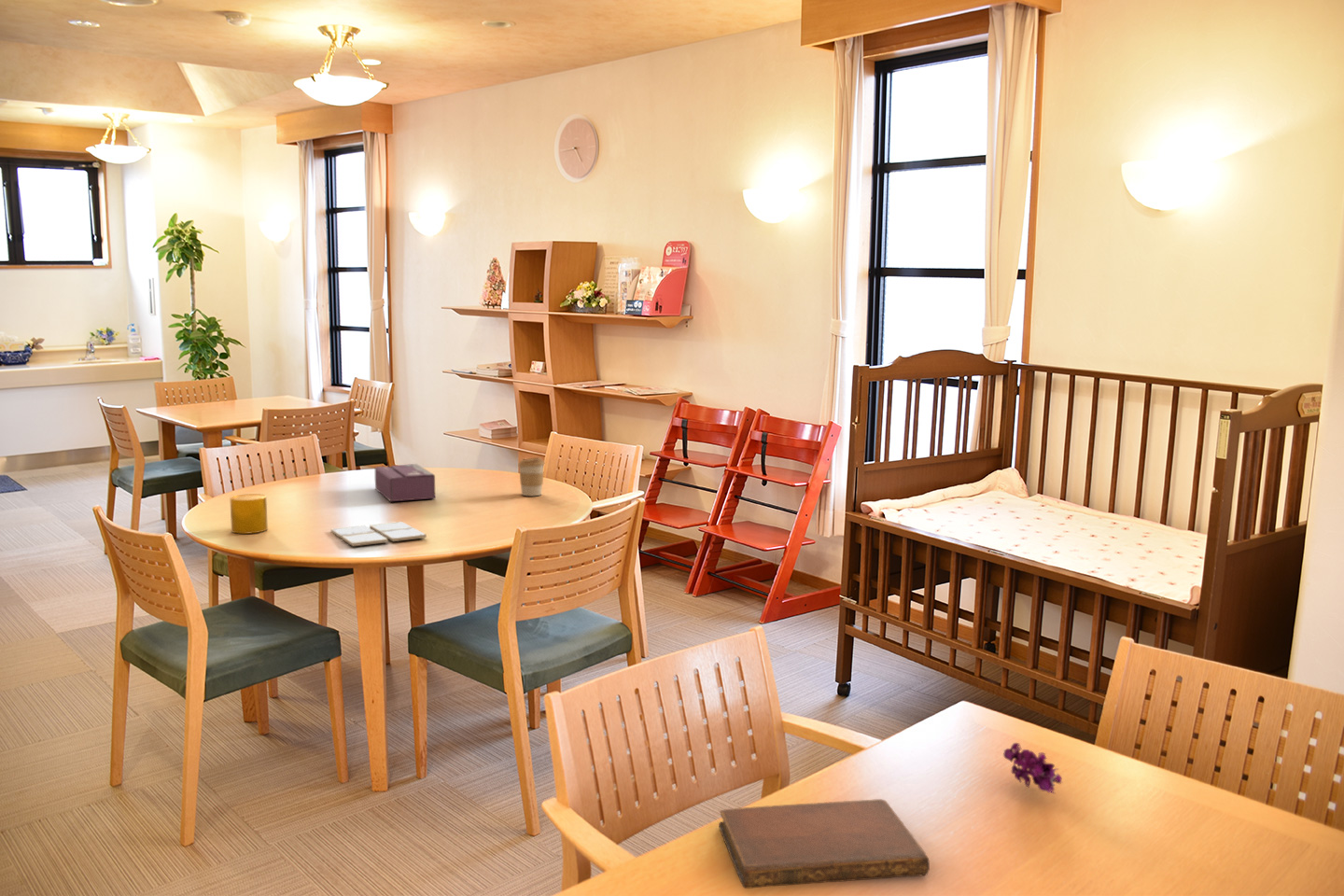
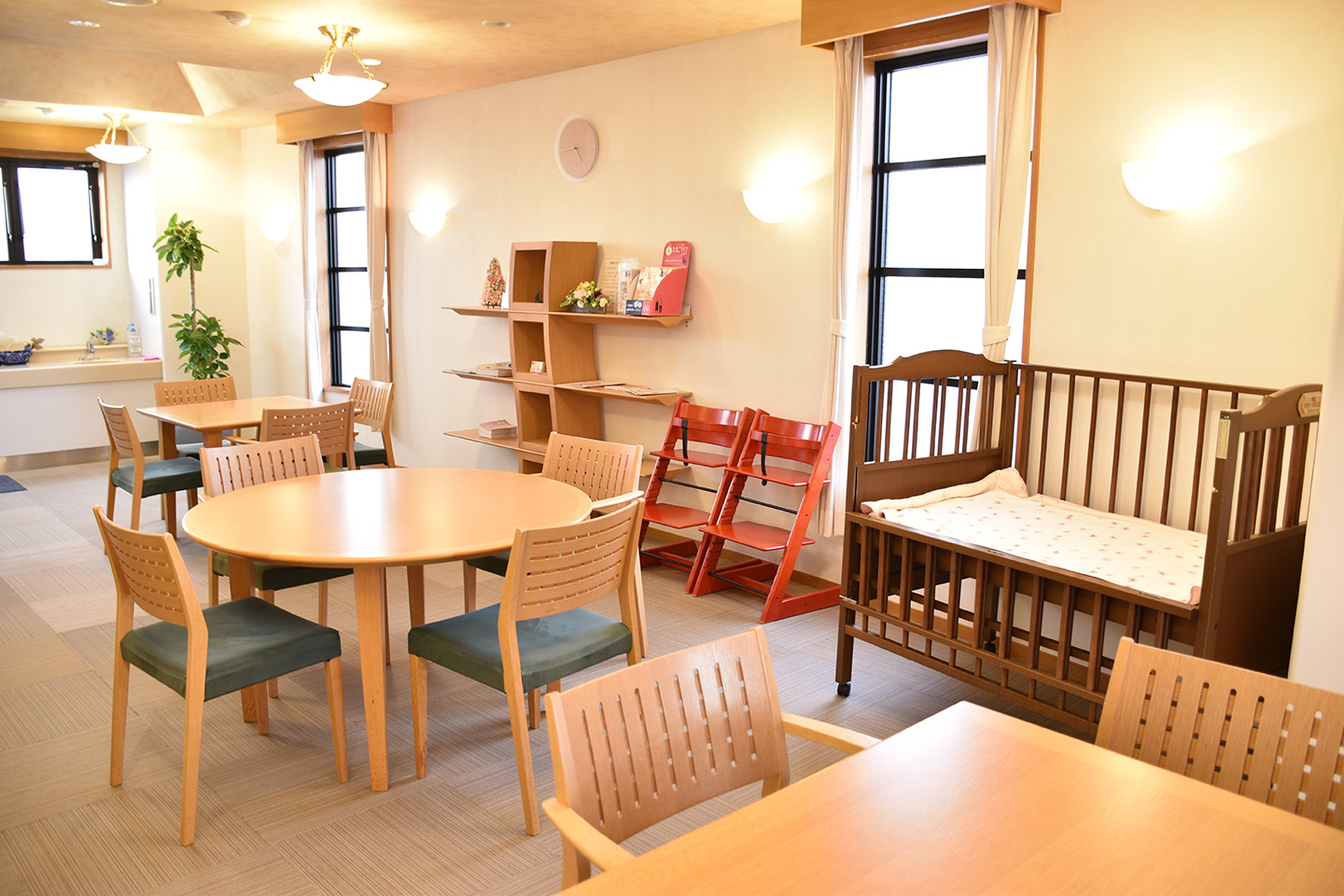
- drink coaster (378, 532)
- cup (248, 513)
- coffee cup (531, 476)
- tissue box (404, 482)
- notebook (819, 841)
- flower (1029, 769)
